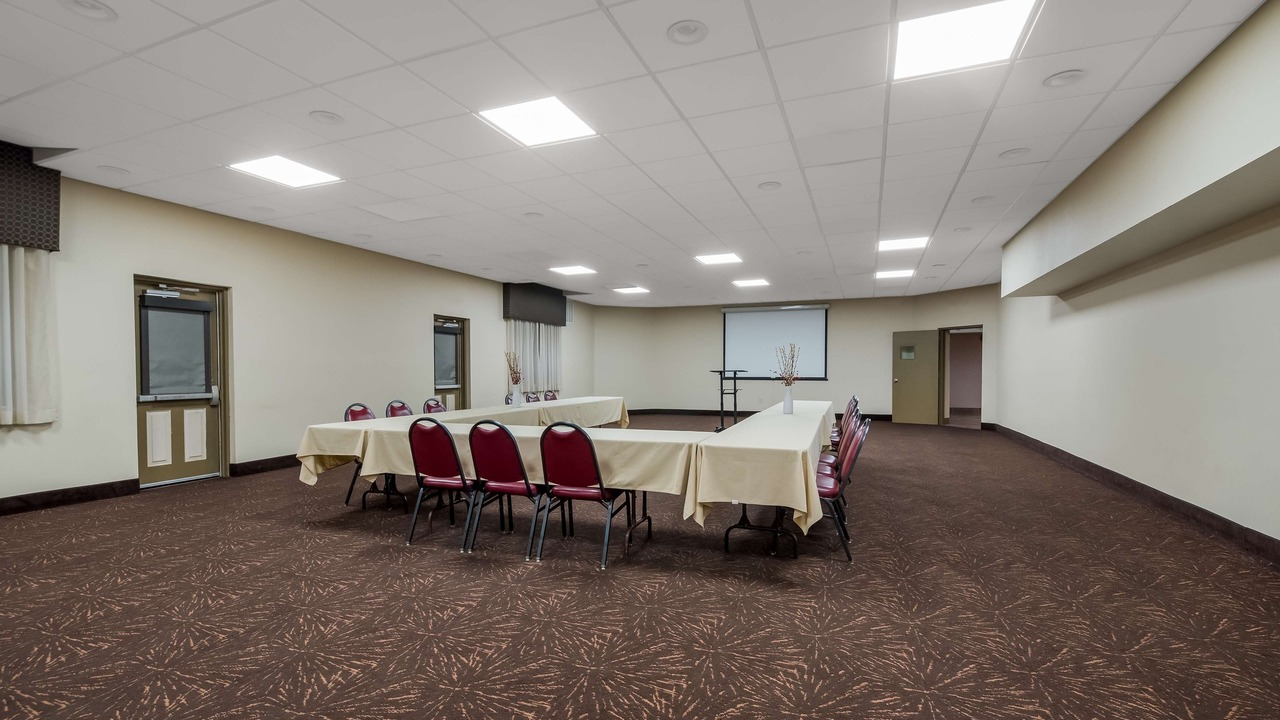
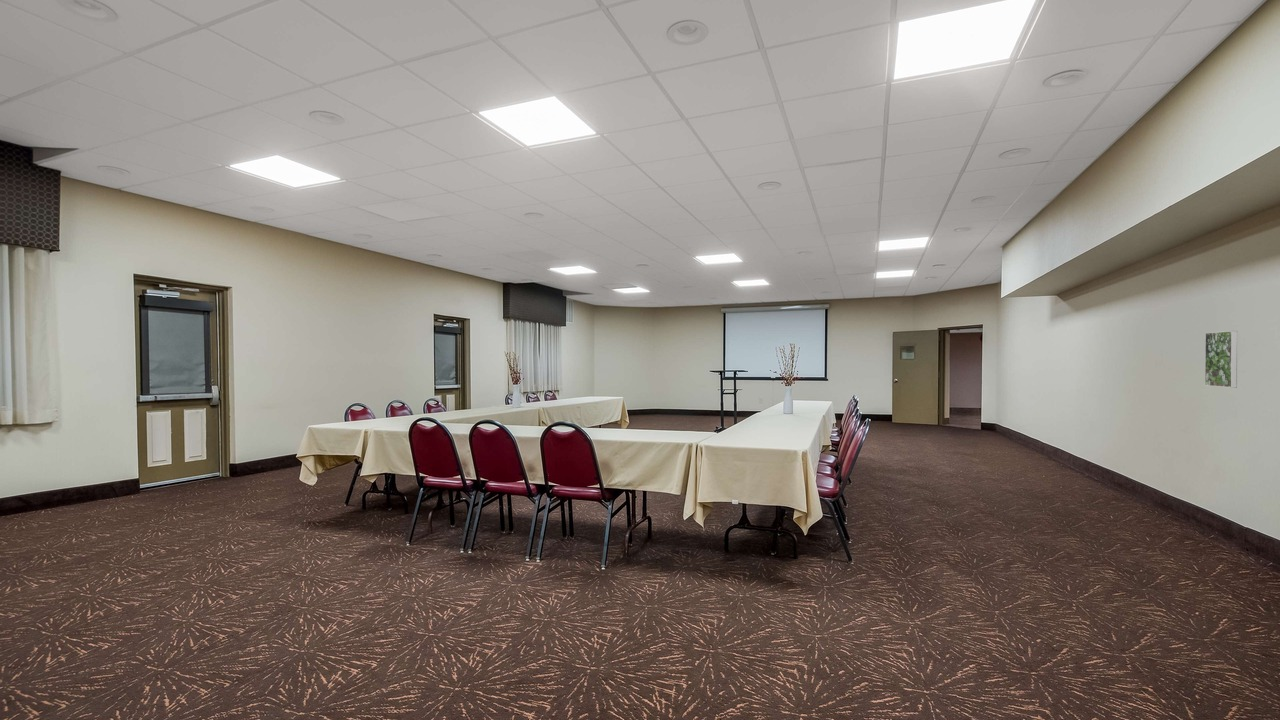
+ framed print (1220, 359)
